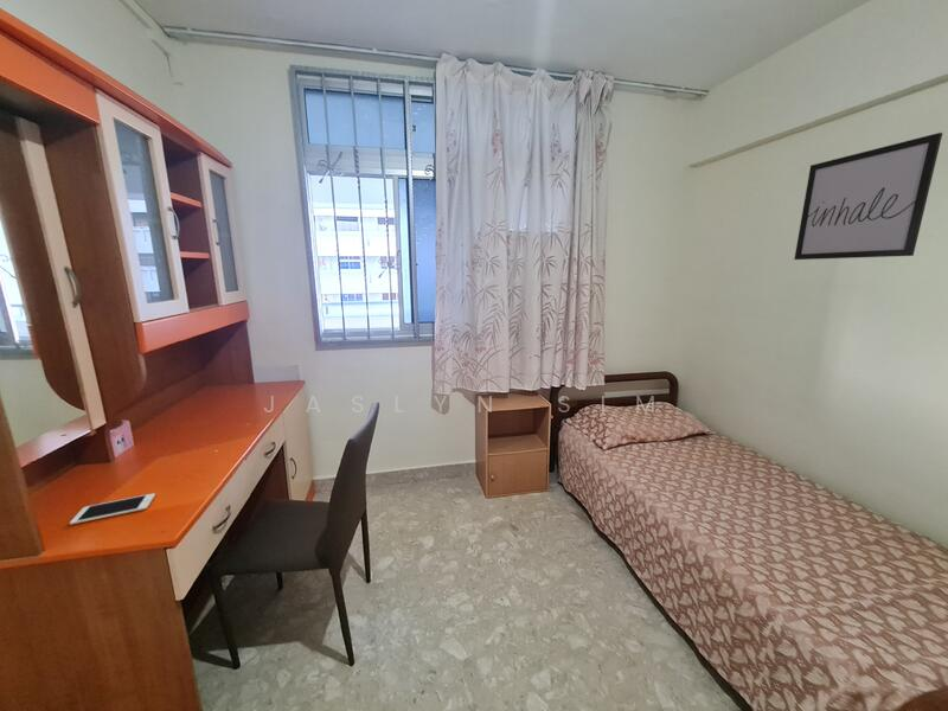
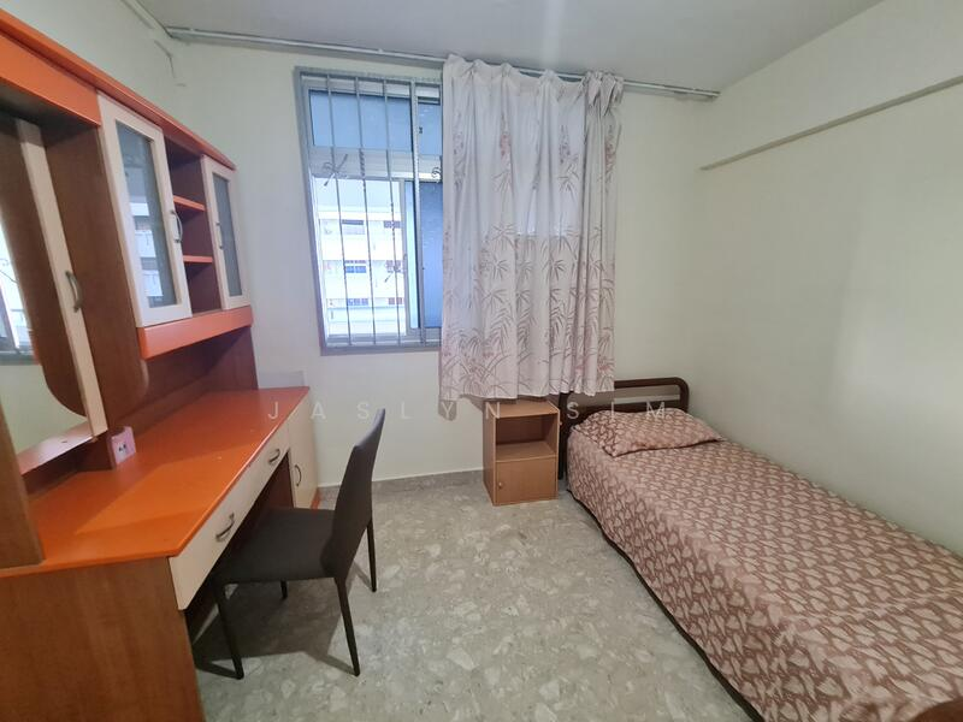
- wall art (857, 205)
- cell phone (115, 507)
